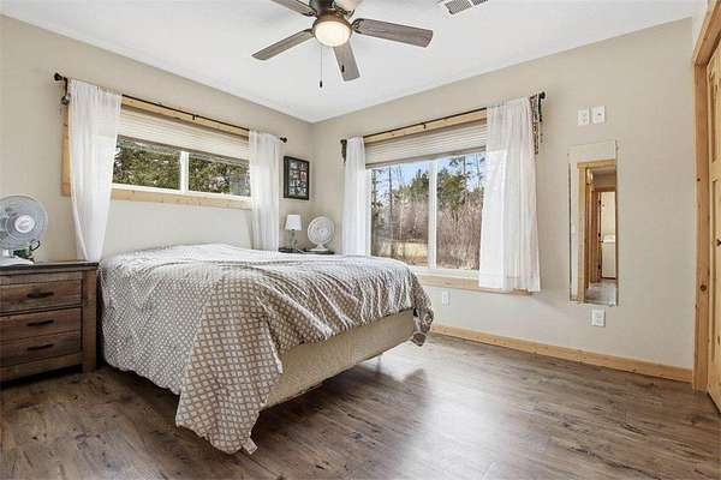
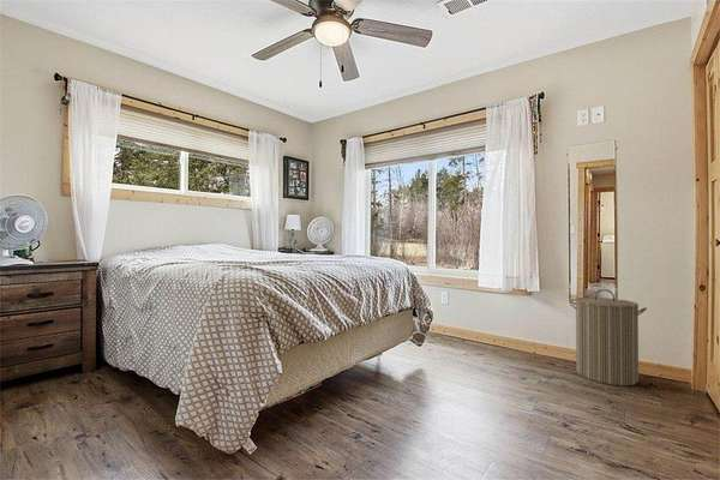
+ laundry hamper (605, 332)
